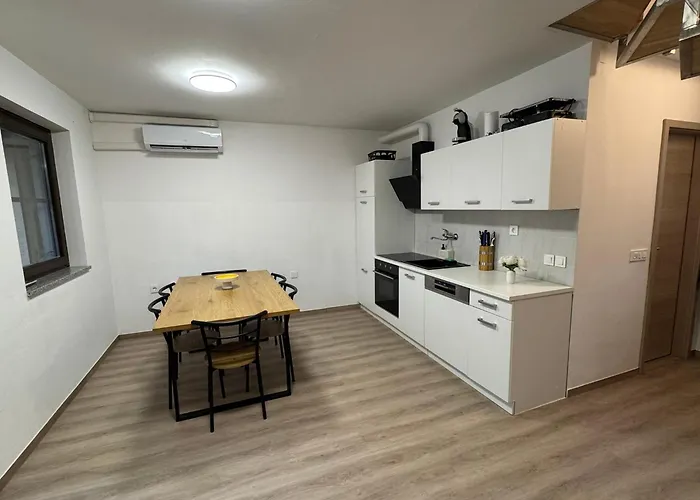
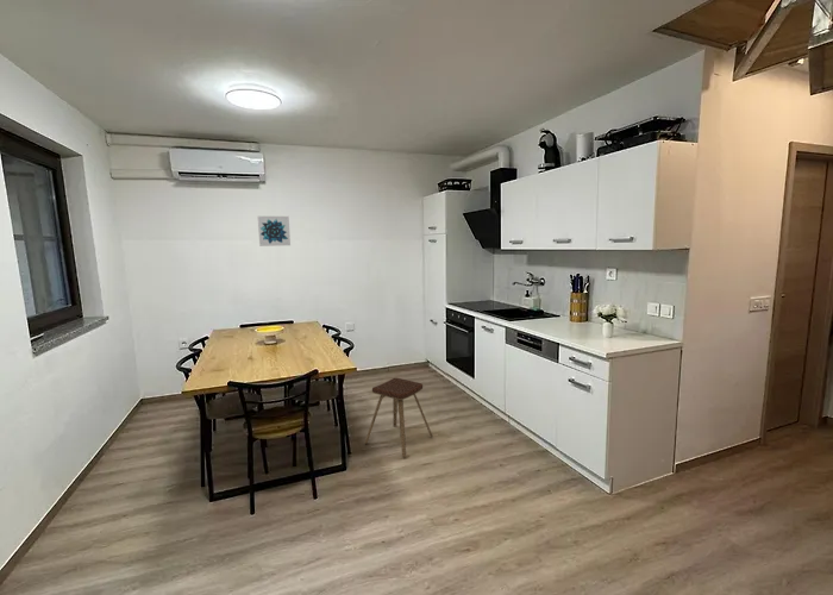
+ wall art (274, 231)
+ music stool (399, 413)
